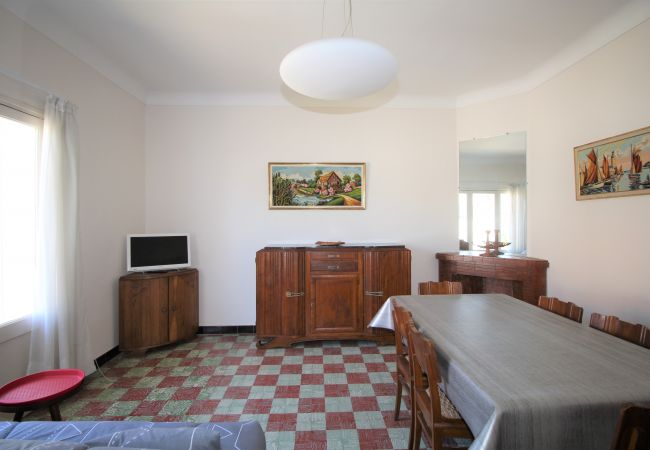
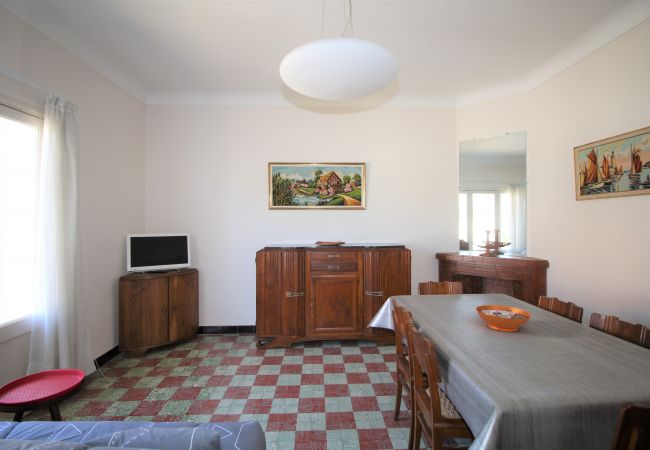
+ decorative bowl (502, 319)
